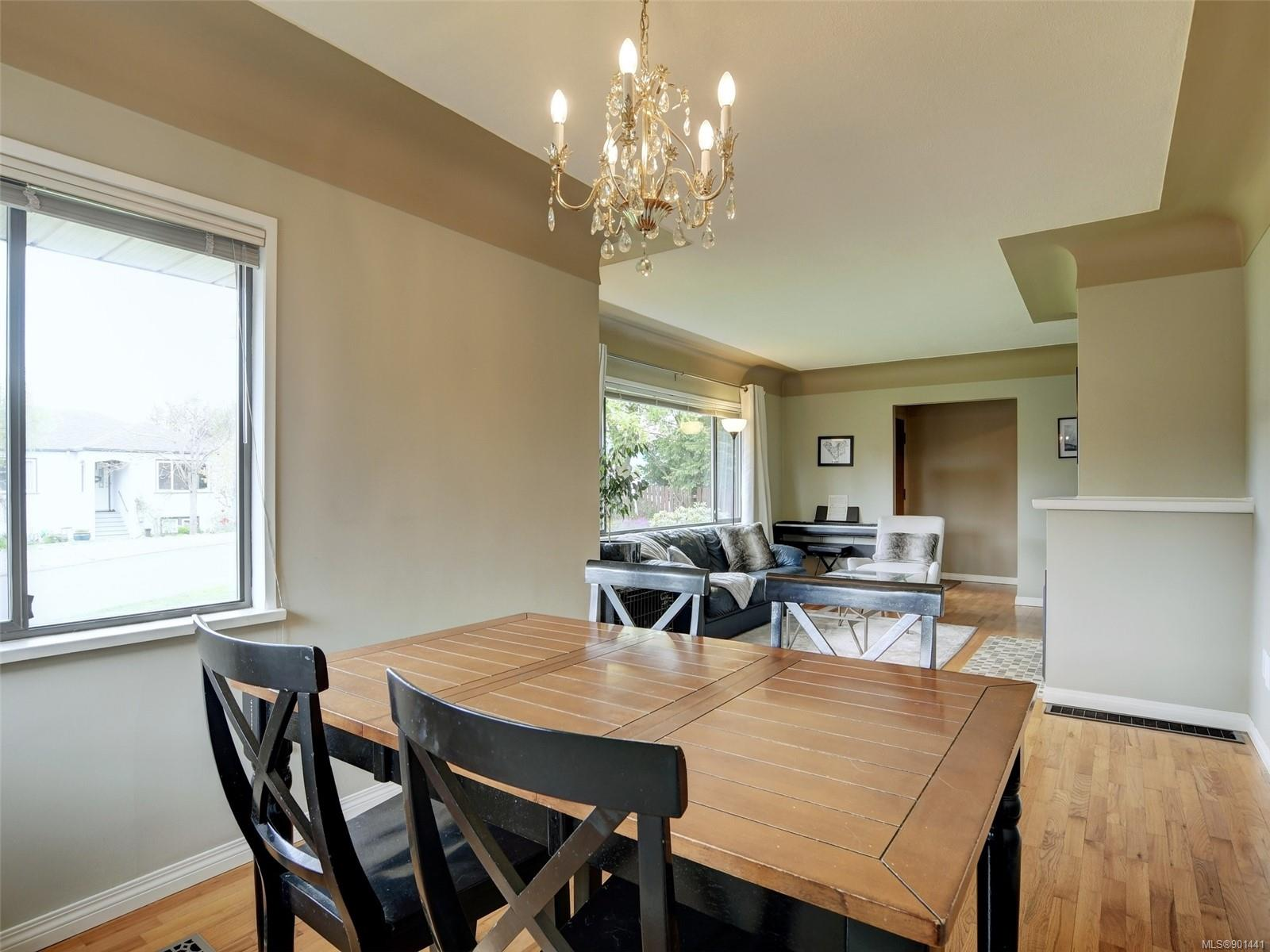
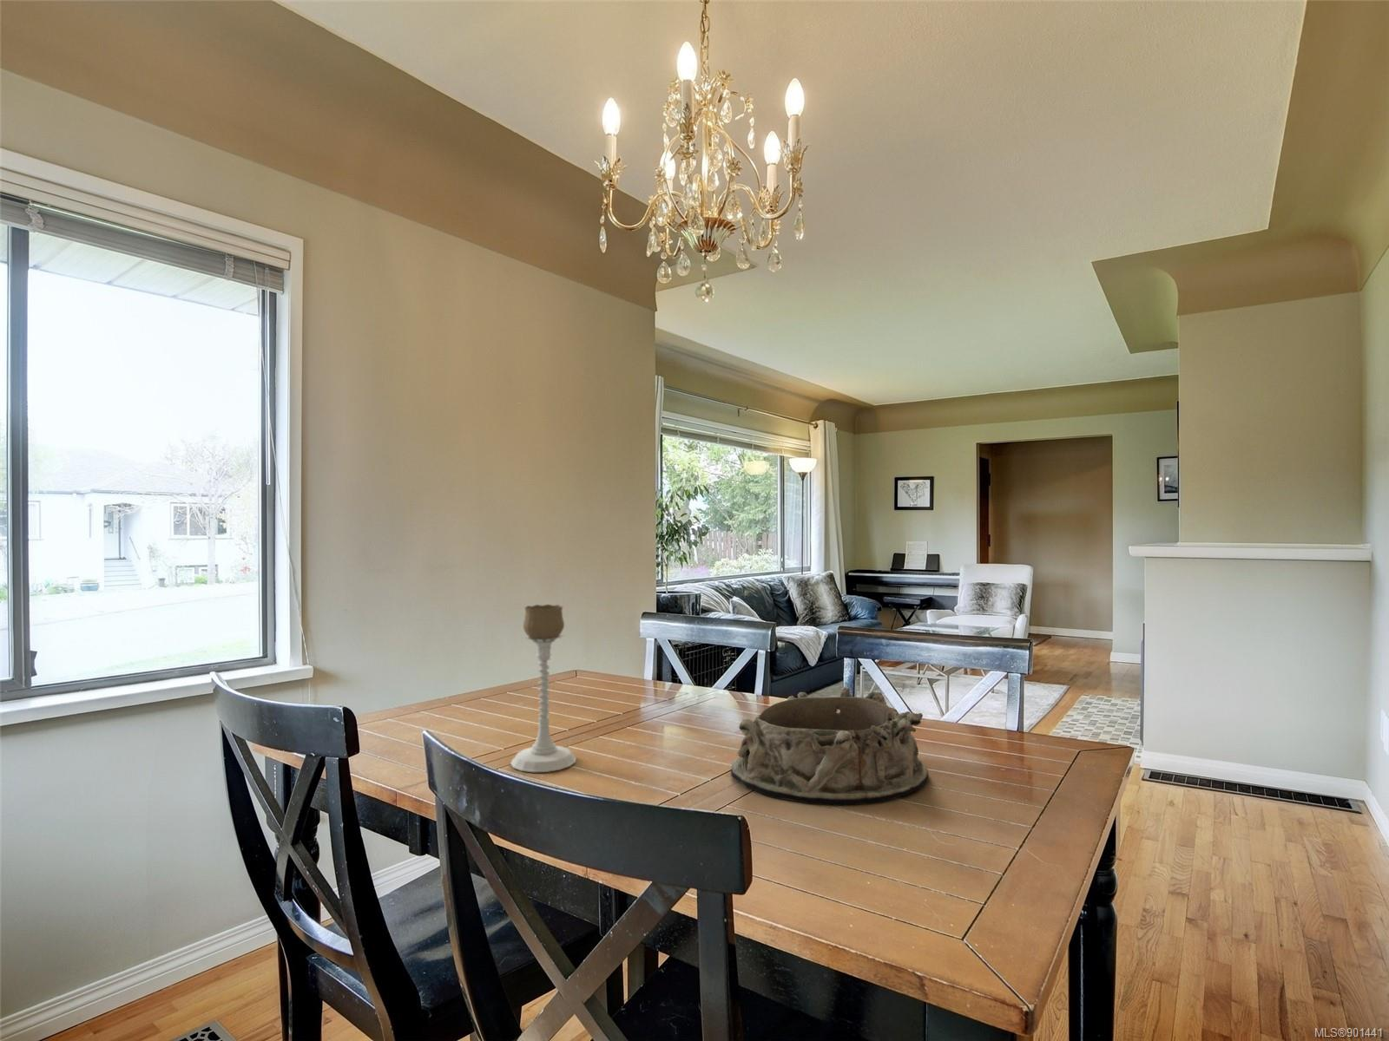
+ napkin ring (831, 739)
+ candle holder (544, 683)
